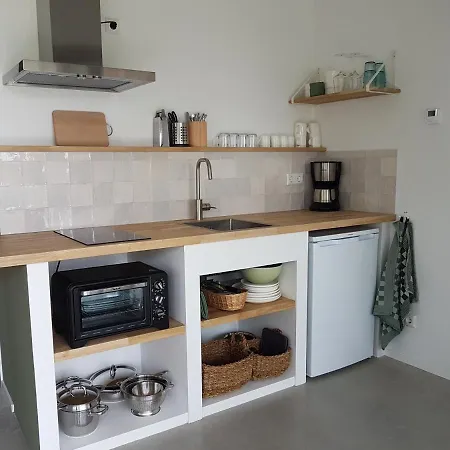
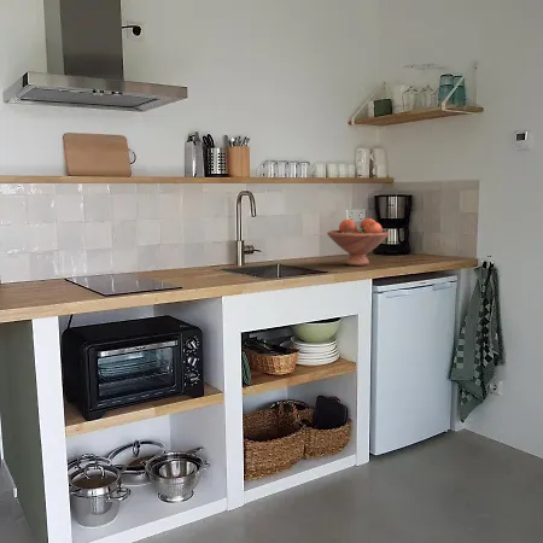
+ fruit bowl (357, 241)
